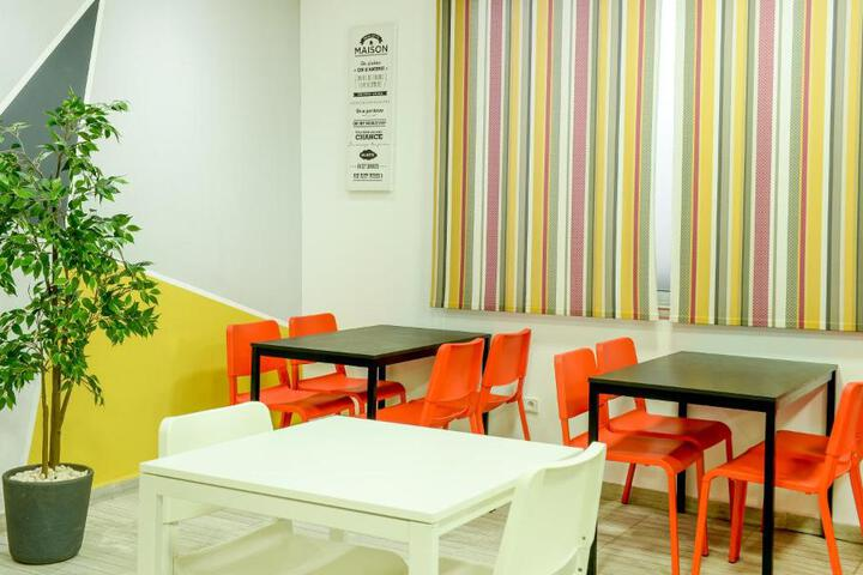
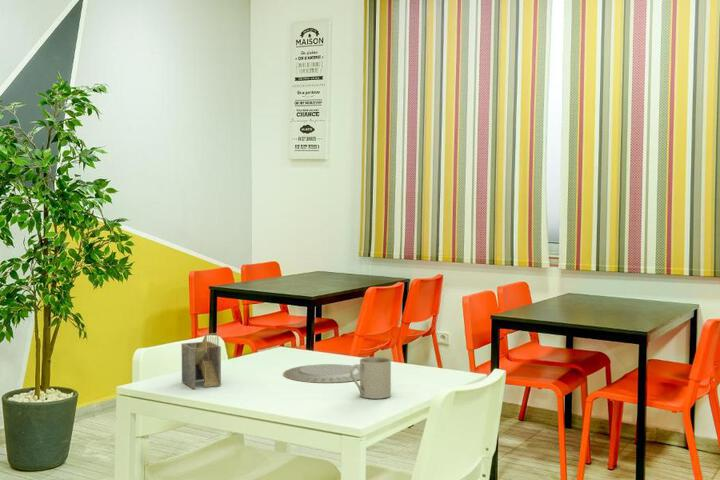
+ napkin holder (201, 357)
+ mug (369, 378)
+ chinaware (327, 371)
